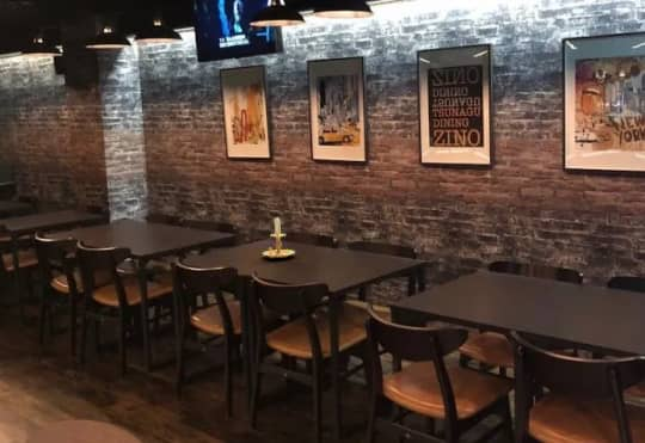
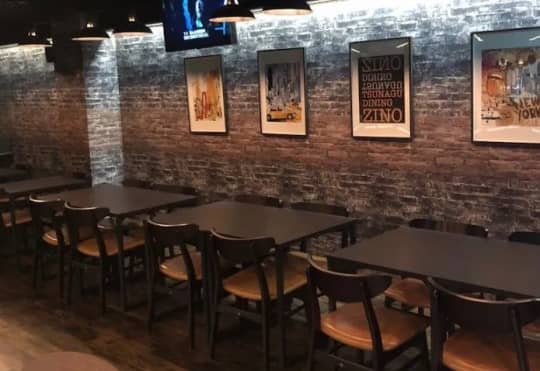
- candle holder (277, 236)
